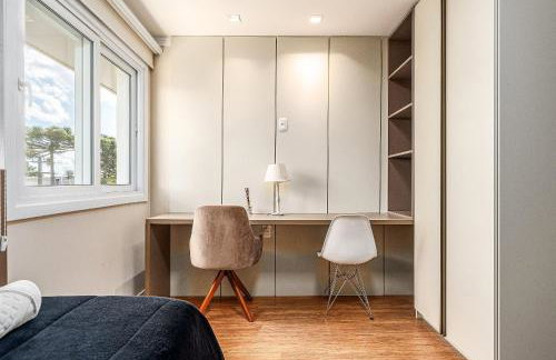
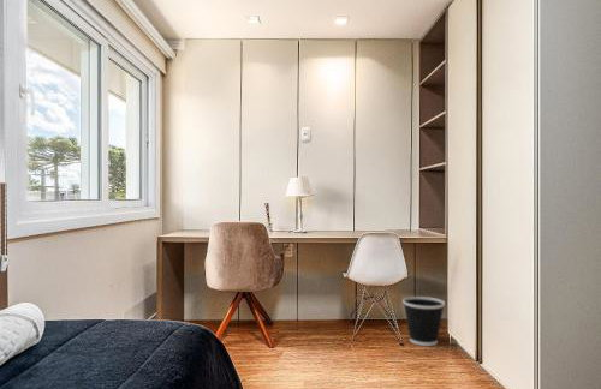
+ wastebasket (423, 321)
